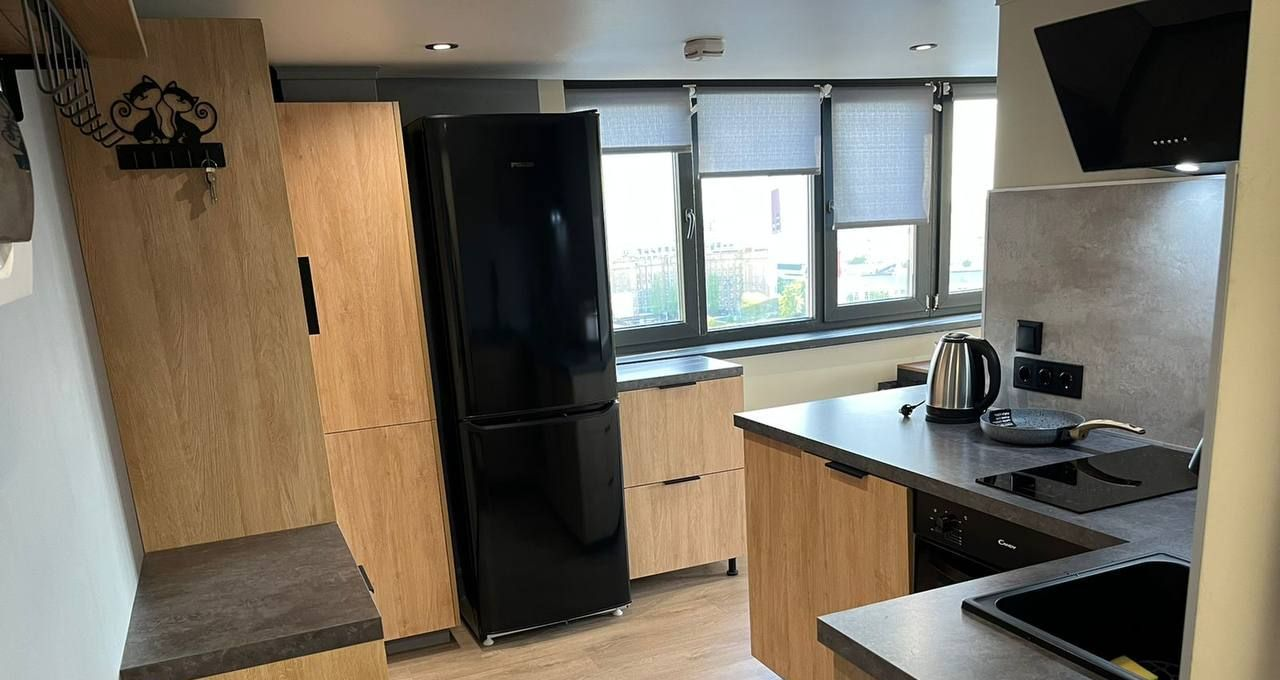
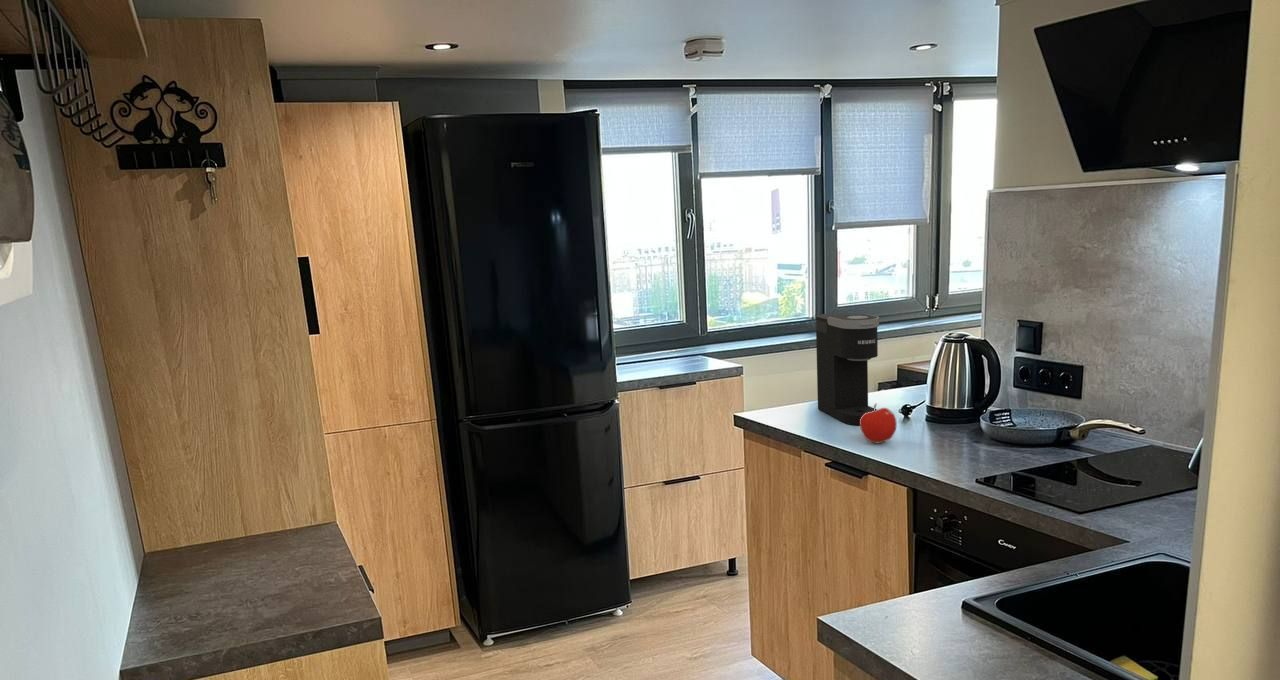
+ fruit (878, 423)
+ coffee maker (846, 365)
